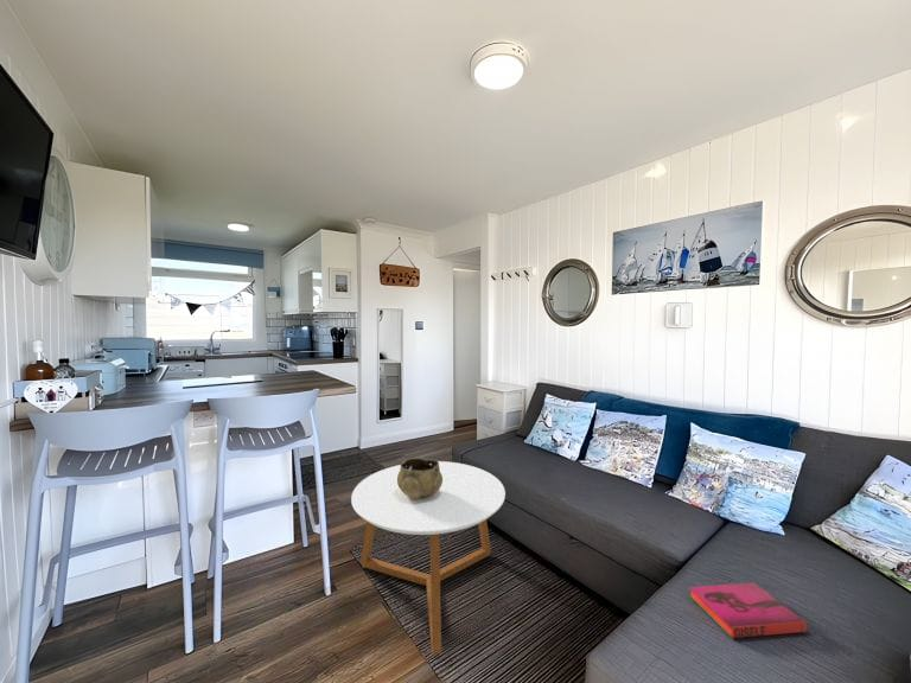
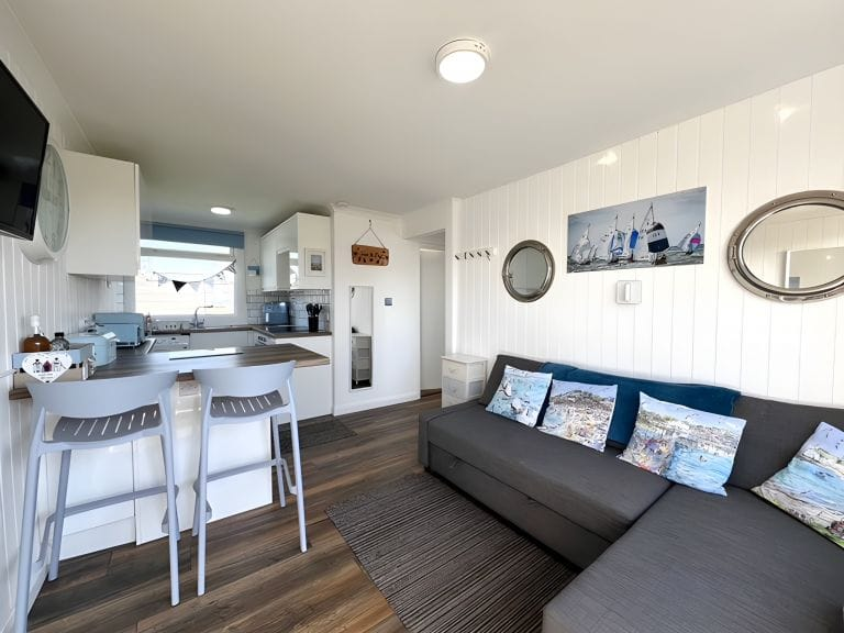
- coffee table (431, 538)
- decorative bowl (419, 478)
- hardback book (744, 608)
